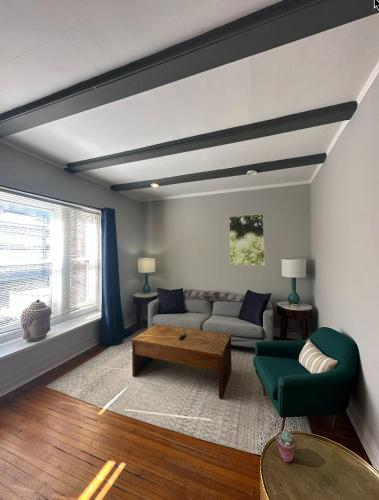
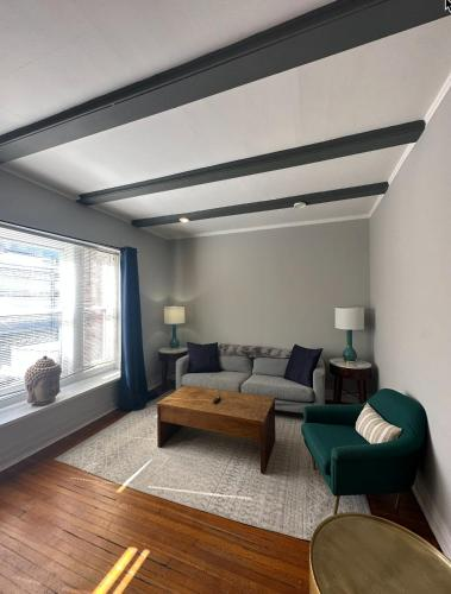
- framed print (246, 240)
- potted succulent (286, 444)
